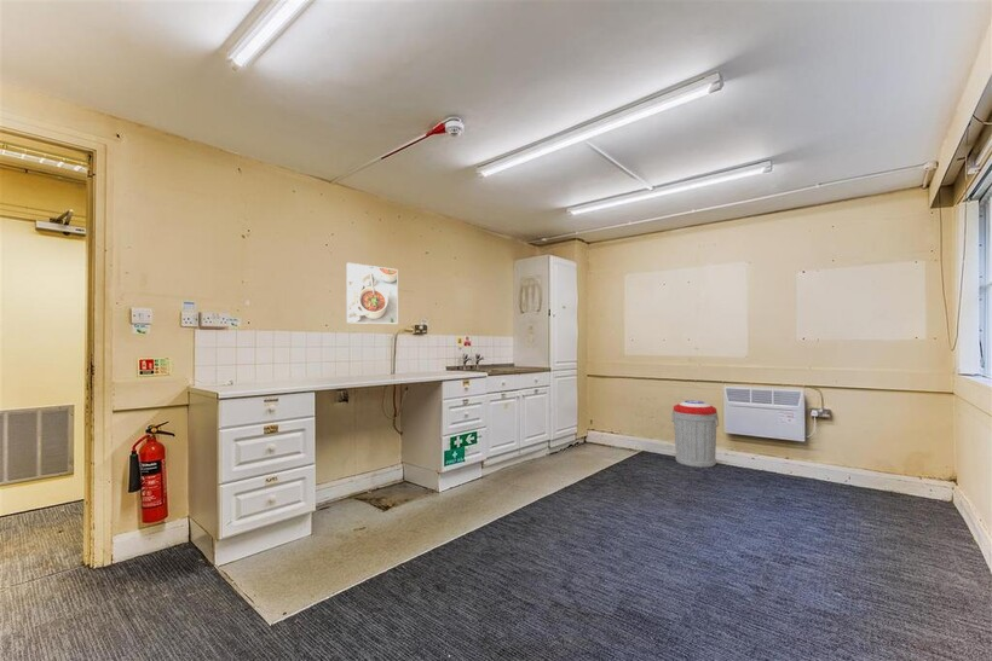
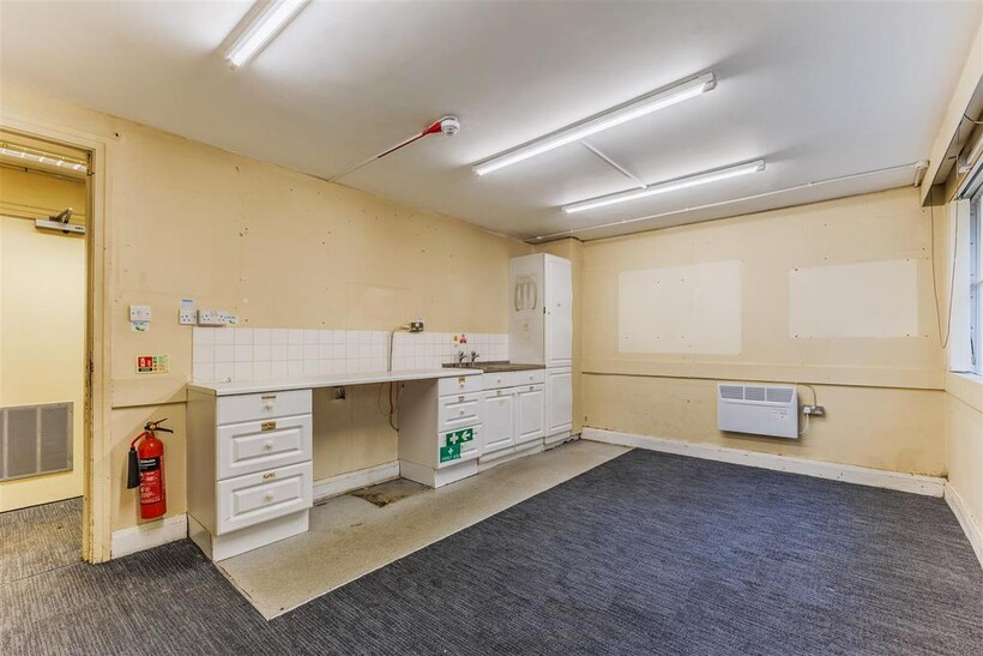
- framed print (373, 295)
- trash can (694, 431)
